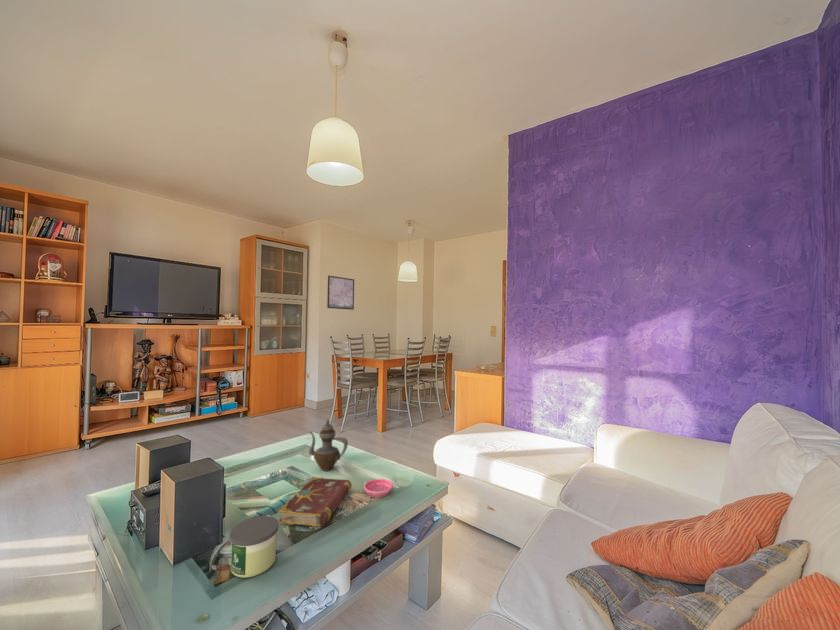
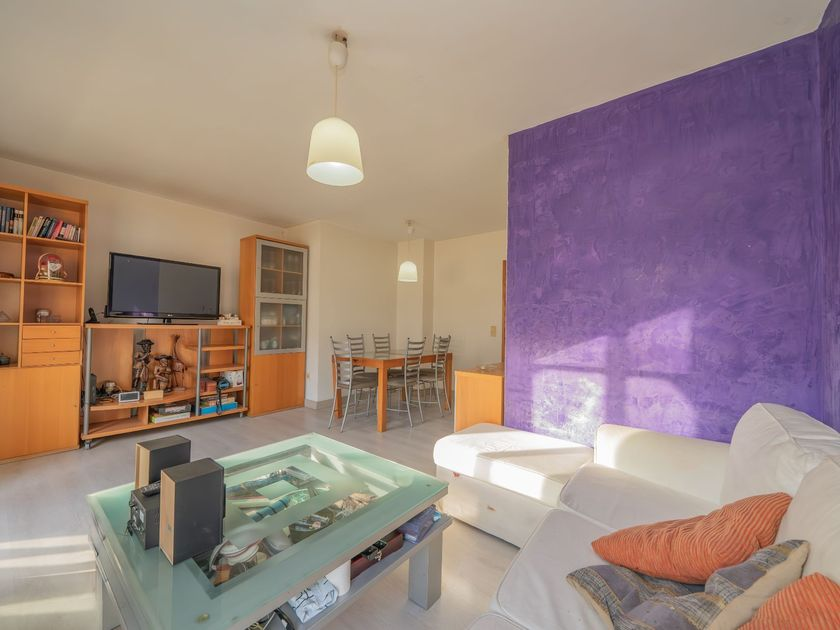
- candle (254, 546)
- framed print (341, 293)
- saucer (378, 488)
- book (318, 499)
- teapot (328, 443)
